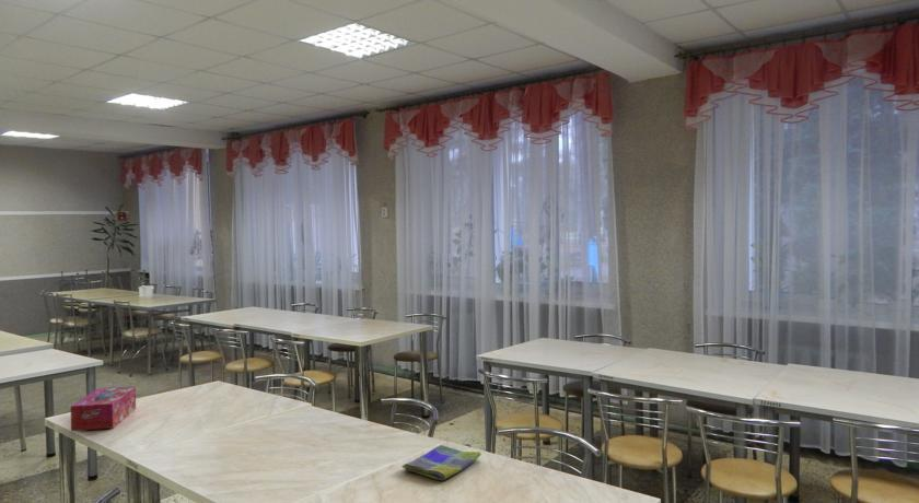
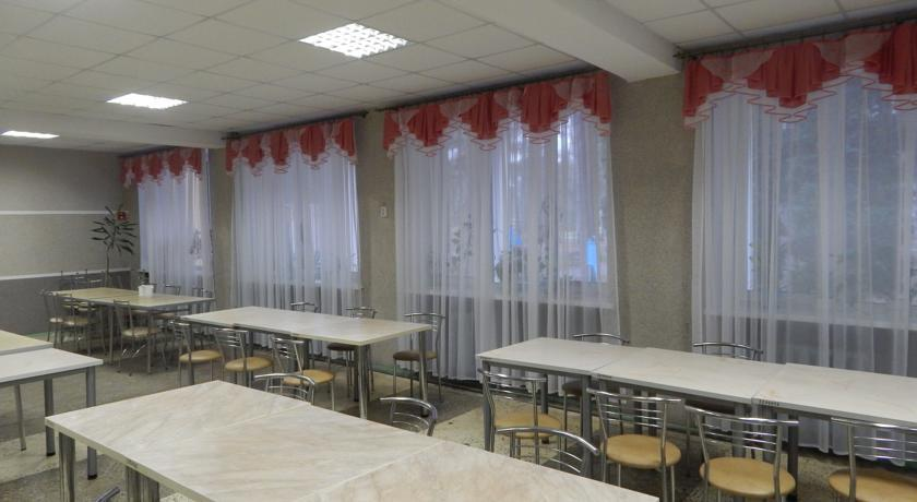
- tissue box (105, 407)
- dish towel (442, 460)
